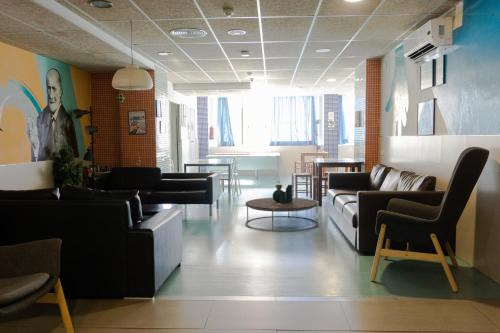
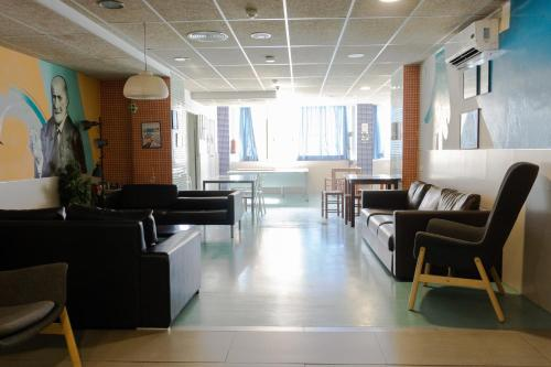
- coffee table (281, 204)
